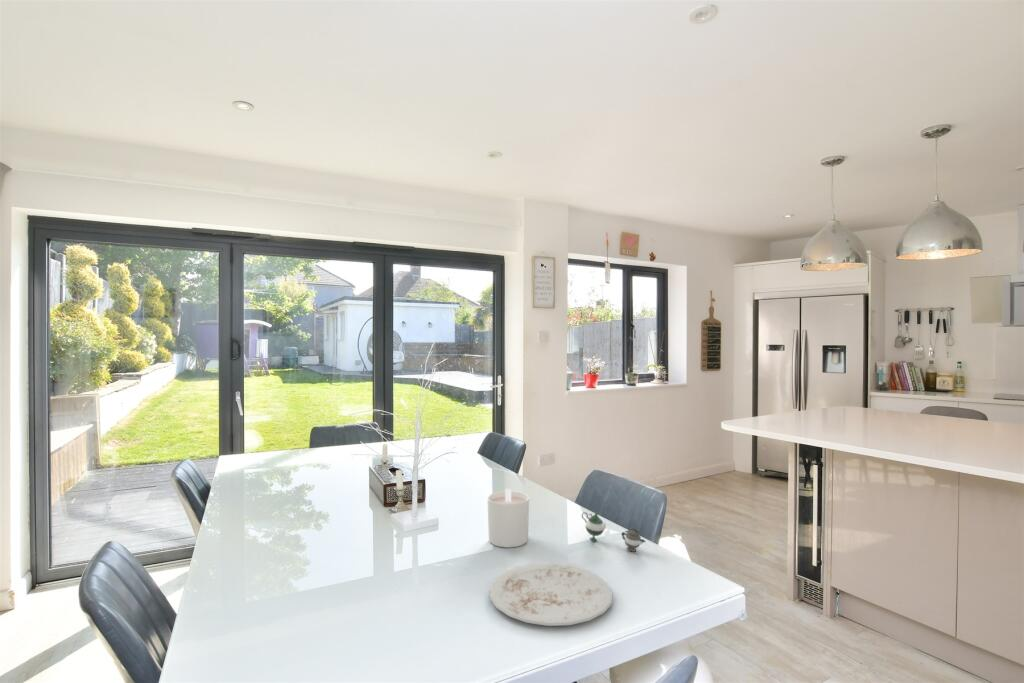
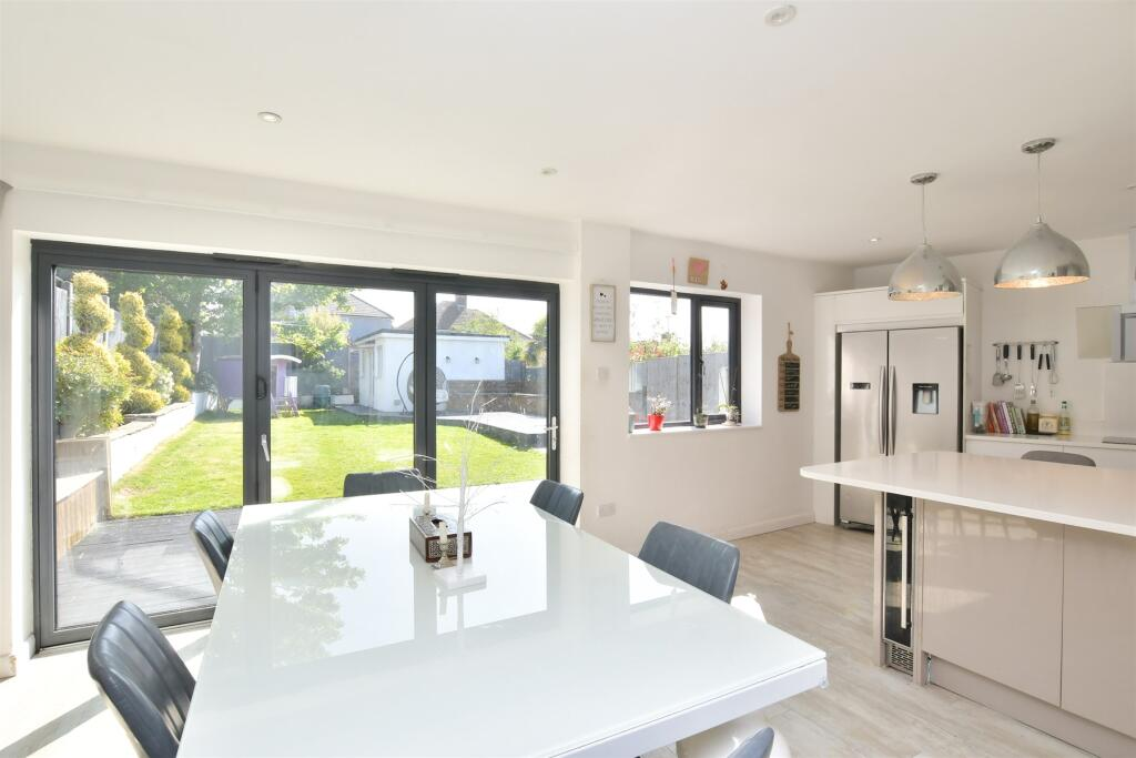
- candle (508, 514)
- teapot (605, 527)
- plate (550, 592)
